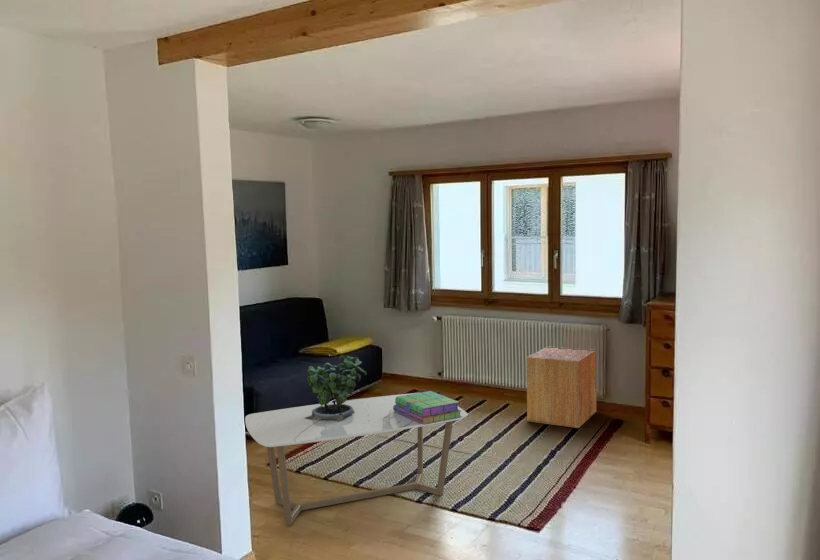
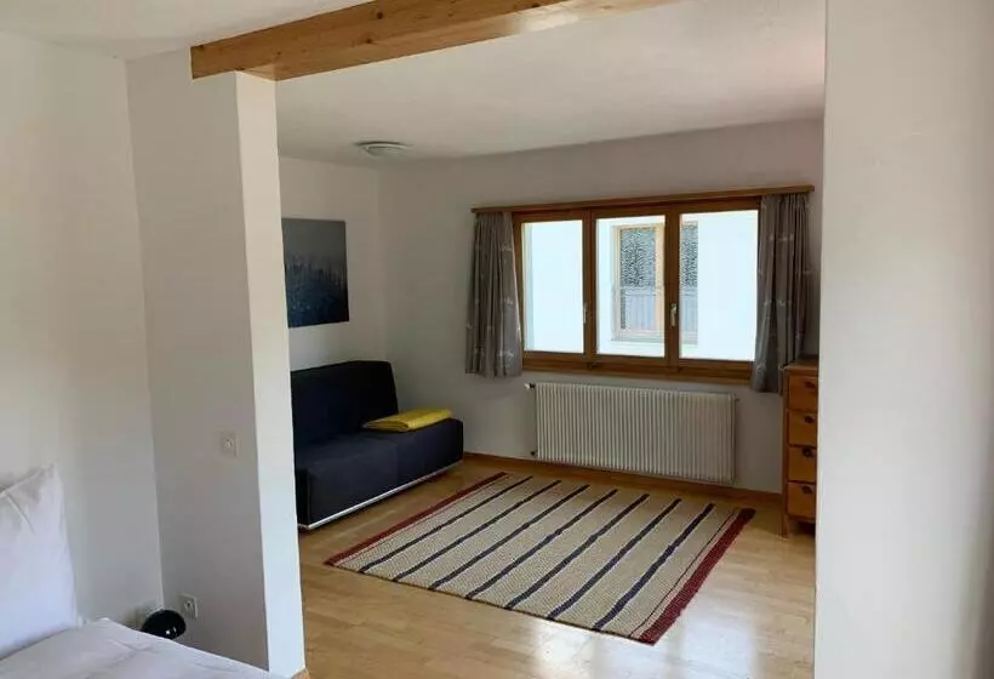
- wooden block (562, 384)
- stack of books (426, 406)
- potted plant (336, 384)
- coffee table (356, 436)
